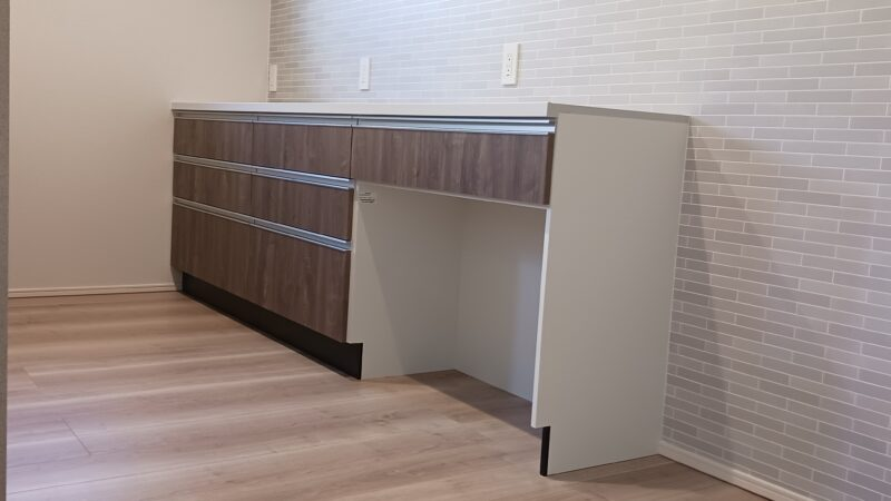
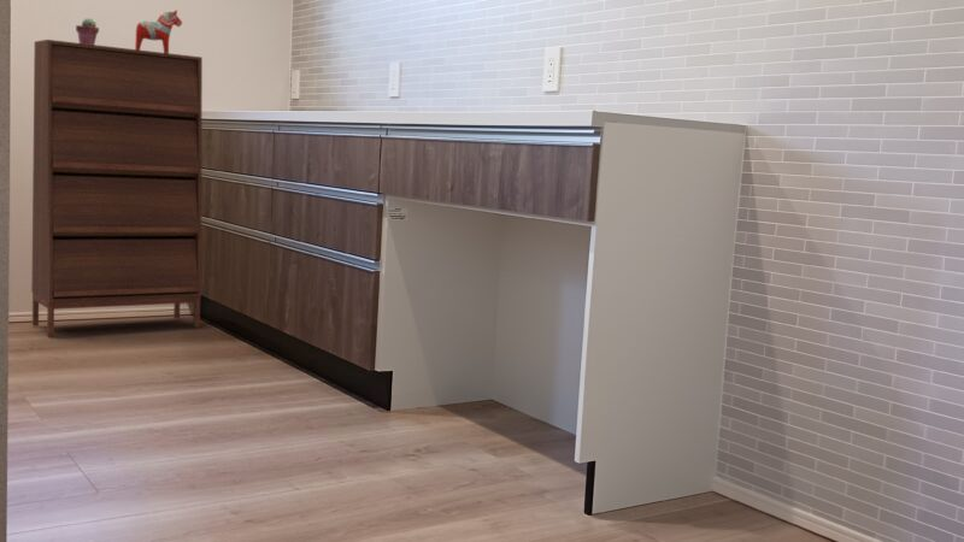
+ decorative figurine (159, 30)
+ potted succulent (87, 31)
+ shoe cabinet (122, 190)
